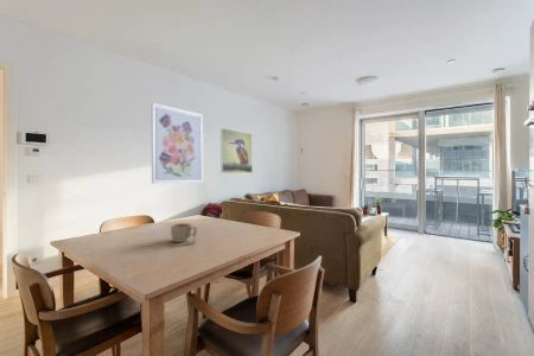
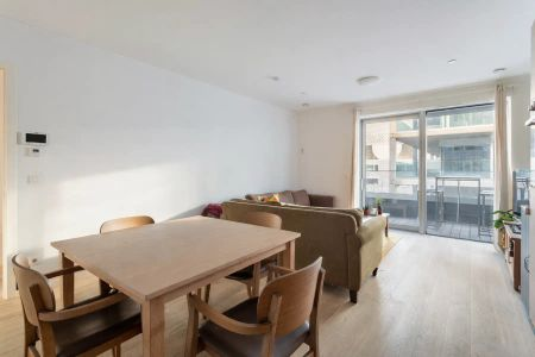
- wall art (179, 146)
- cup (184, 233)
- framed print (237, 152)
